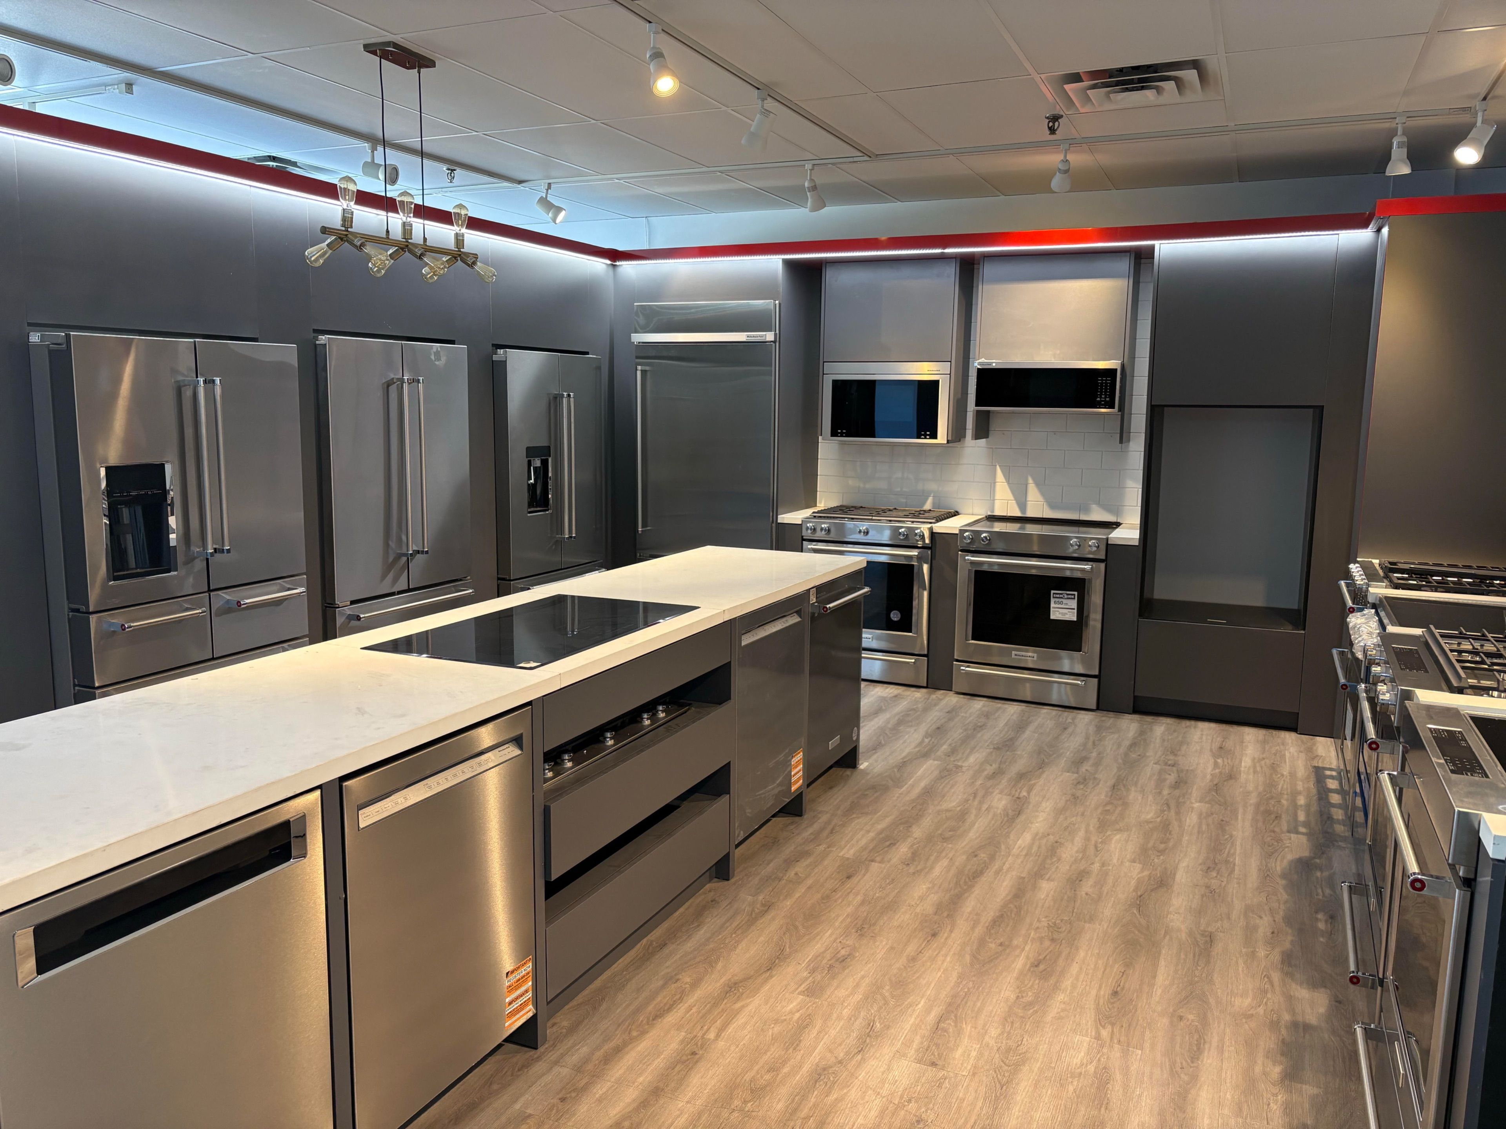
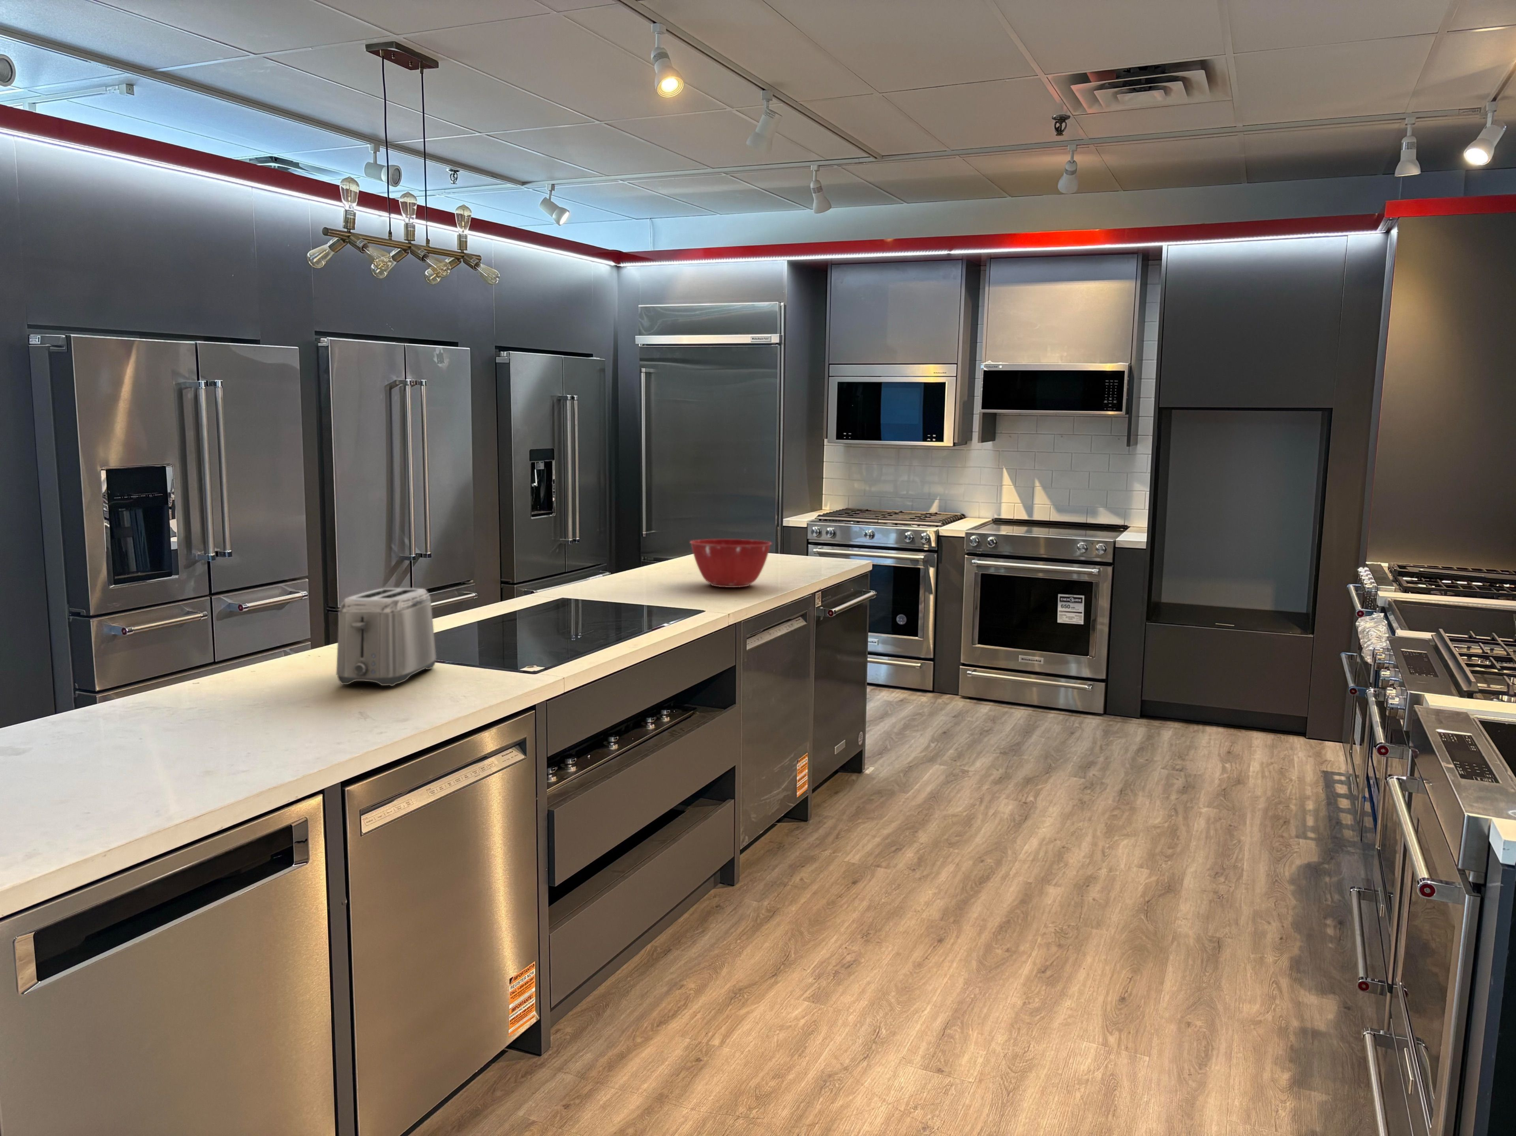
+ toaster (390, 634)
+ mixing bowl (731, 563)
